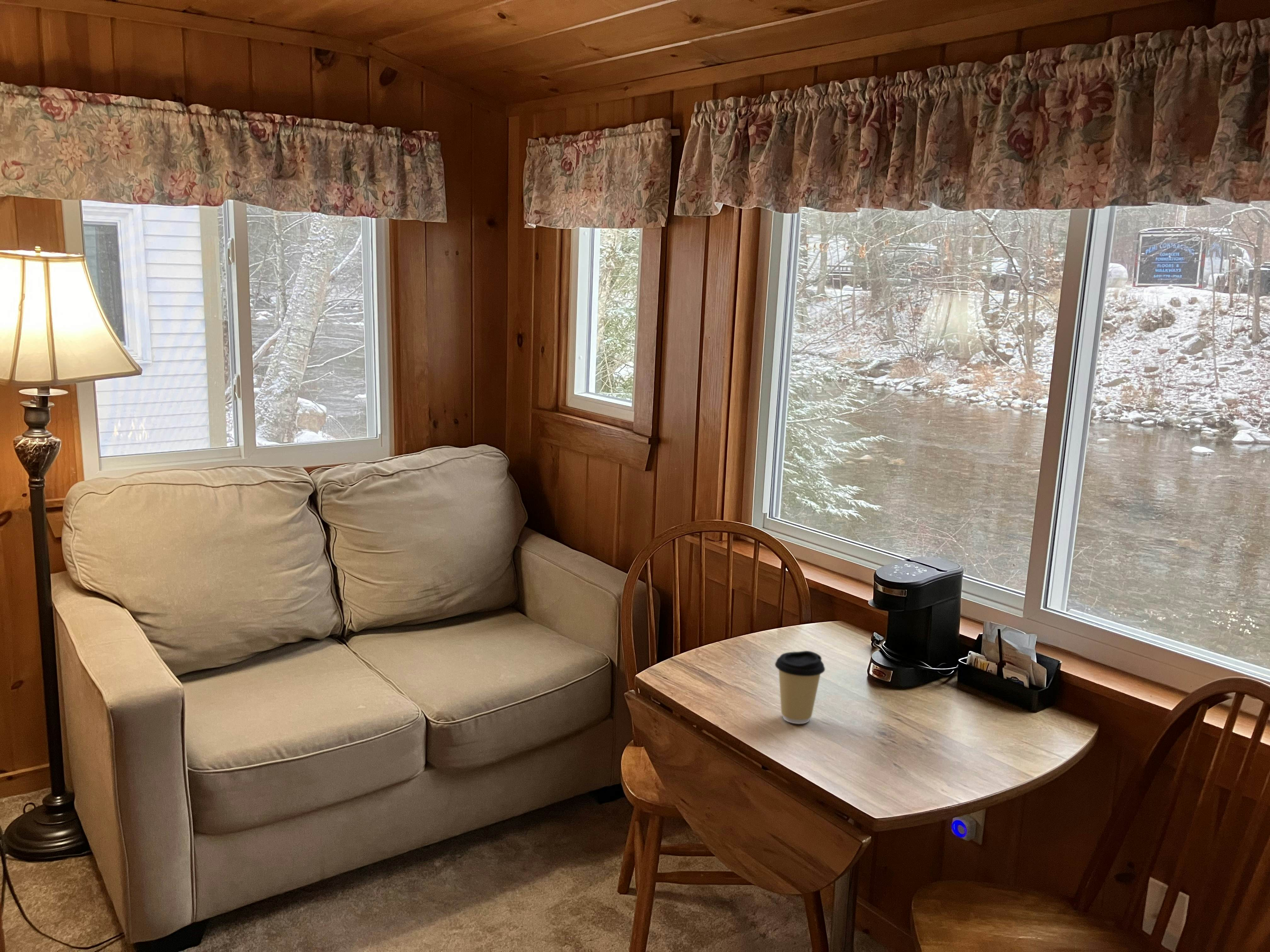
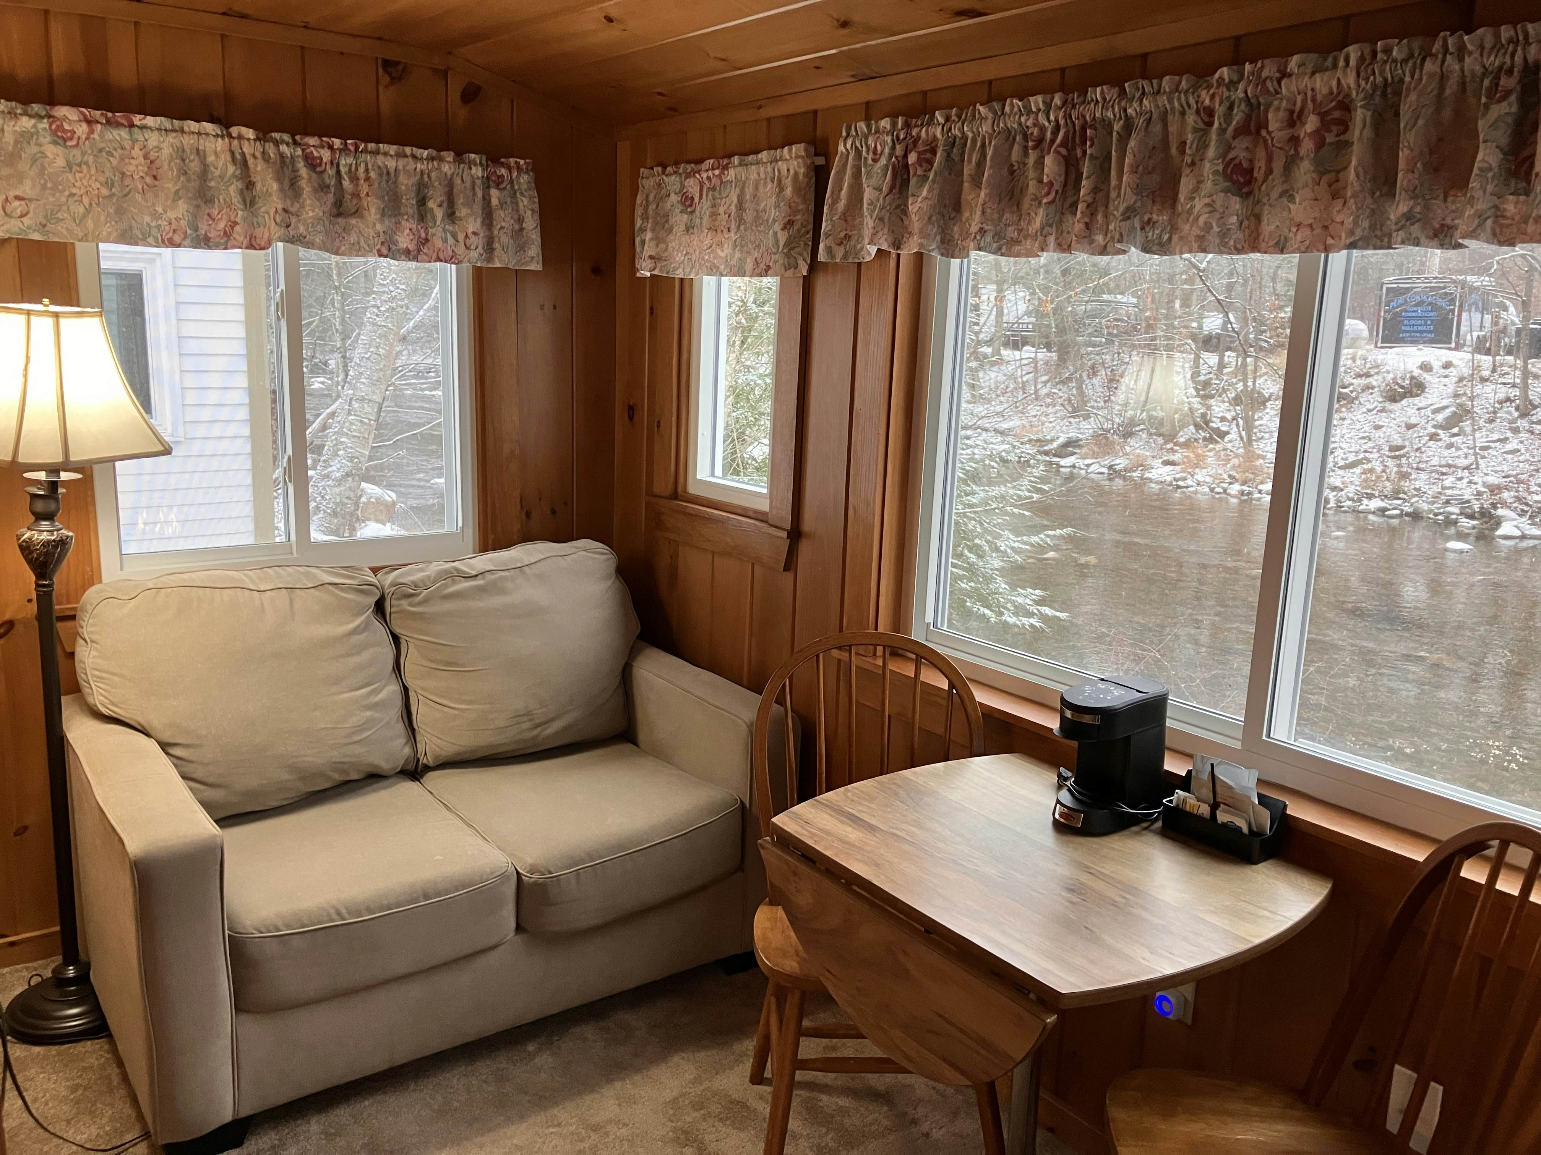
- coffee cup (798, 687)
